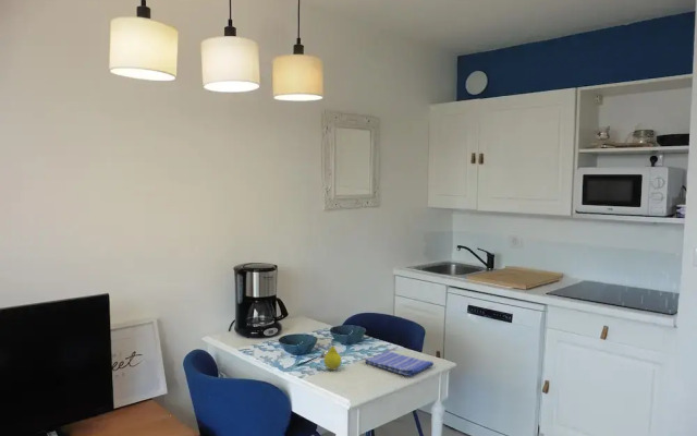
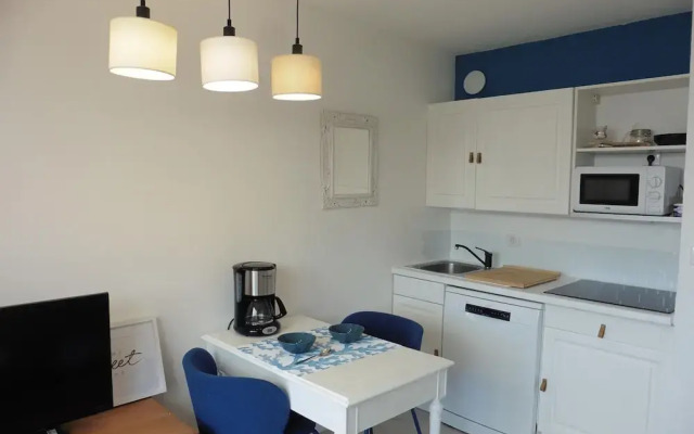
- dish towel (399, 361)
- fruit (332, 354)
